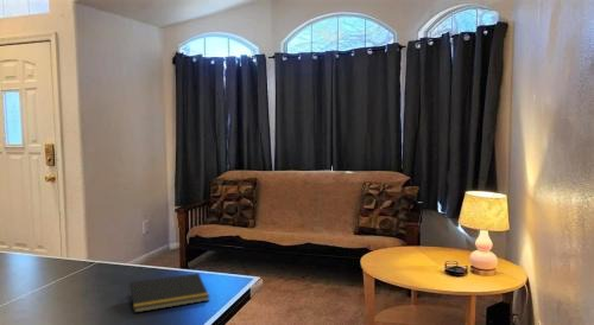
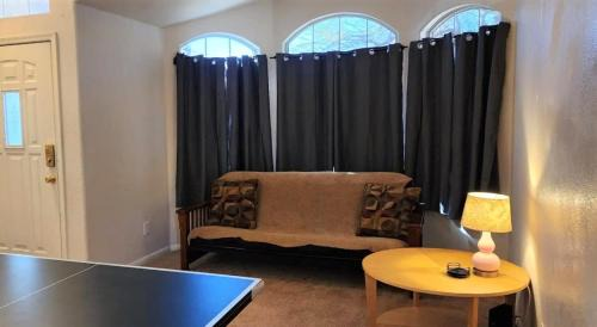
- notepad (169, 291)
